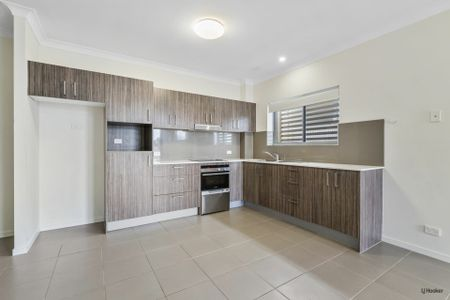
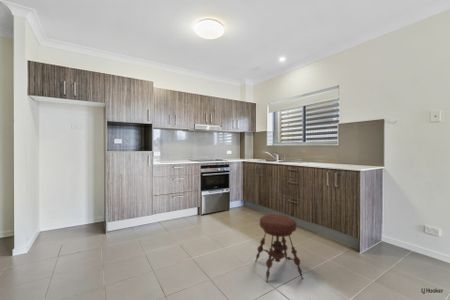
+ stool (277, 243)
